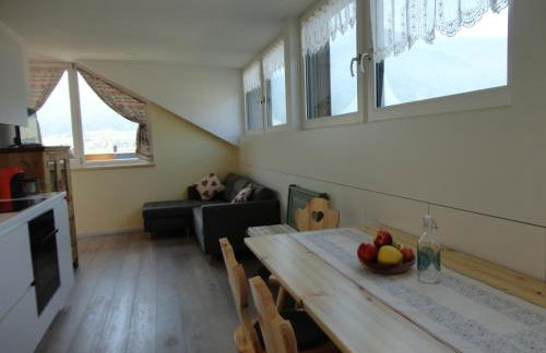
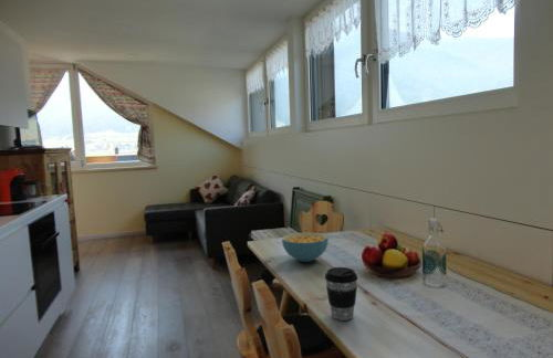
+ cereal bowl (305, 249)
+ coffee cup (341, 293)
